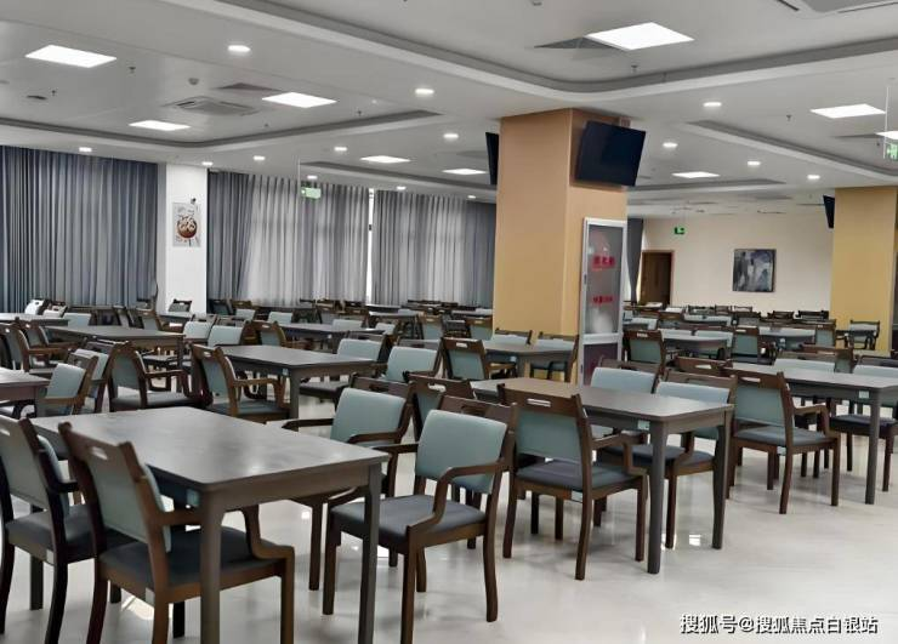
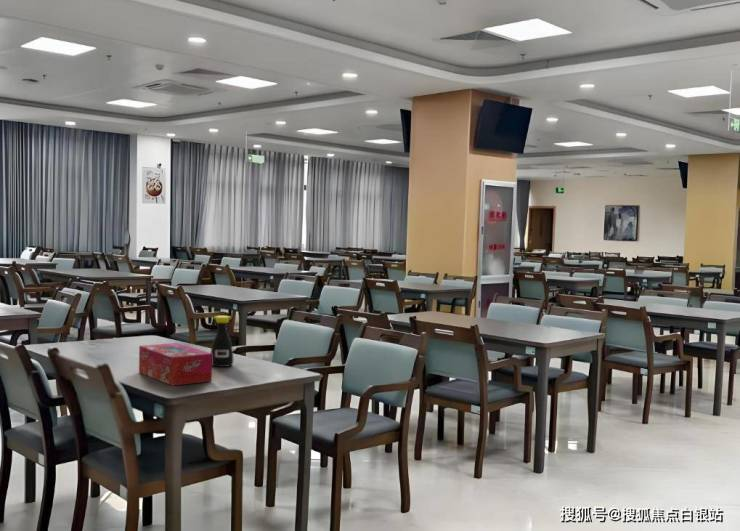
+ tissue box (174, 363)
+ bottle (222, 340)
